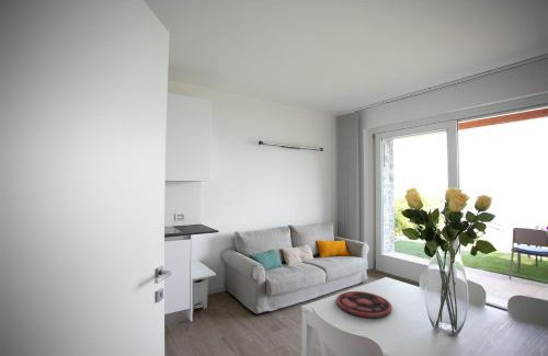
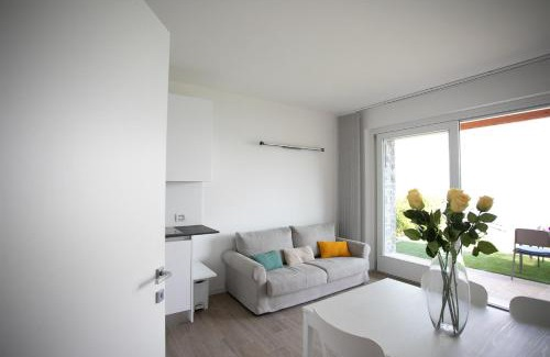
- plate (363, 302)
